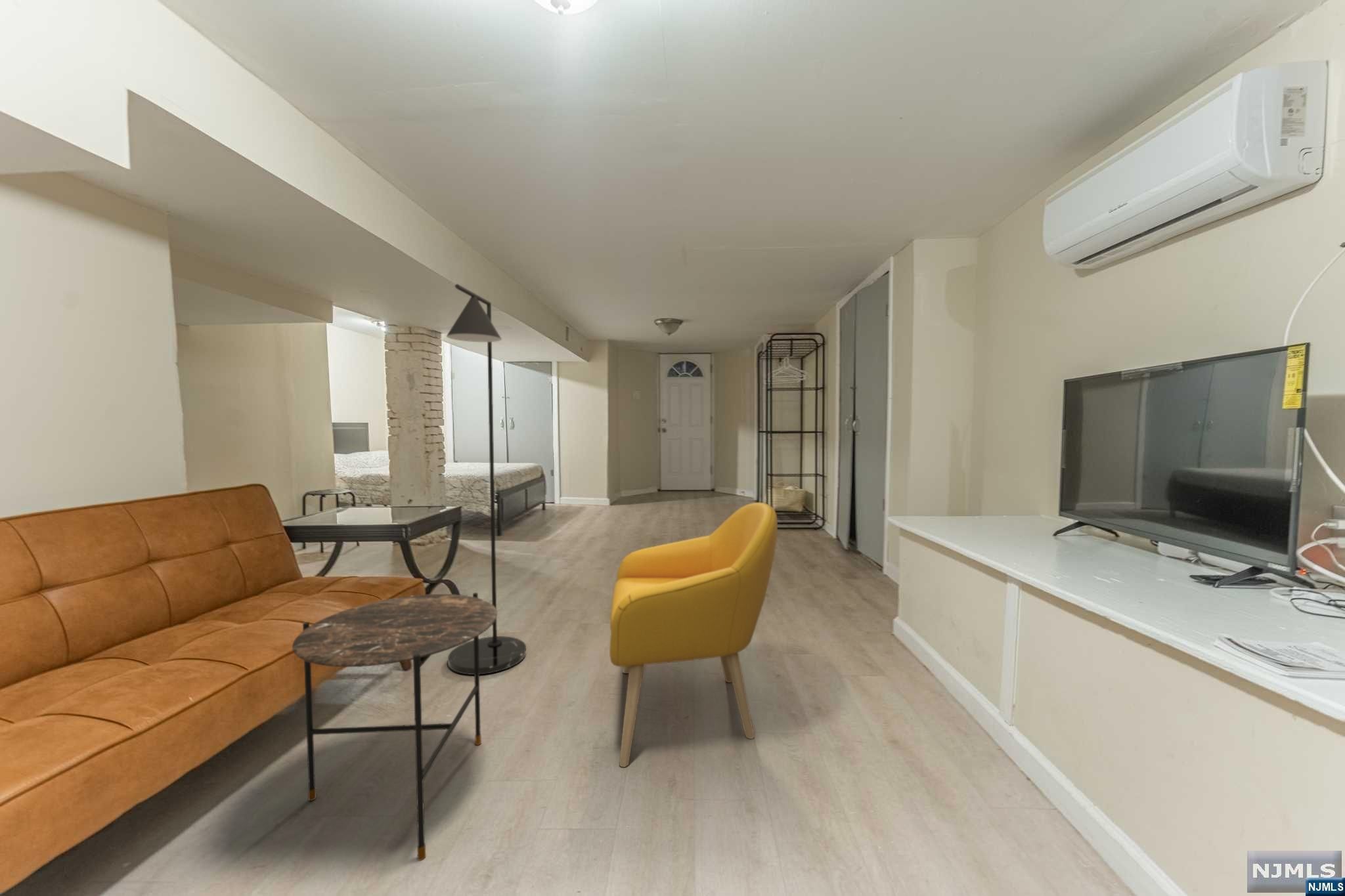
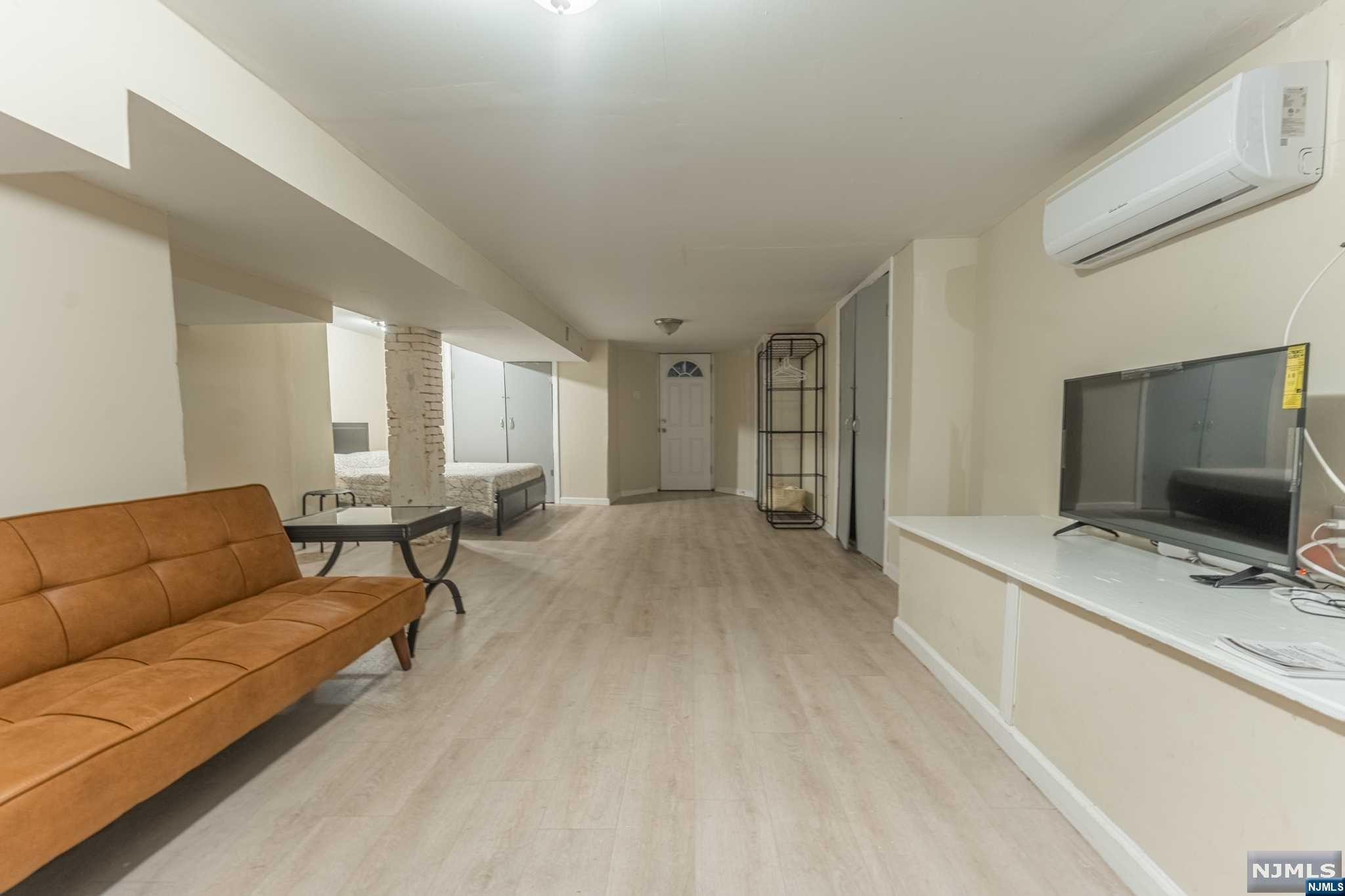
- floor lamp (490, 481)
- armchair (693, 607)
- side table (414, 708)
